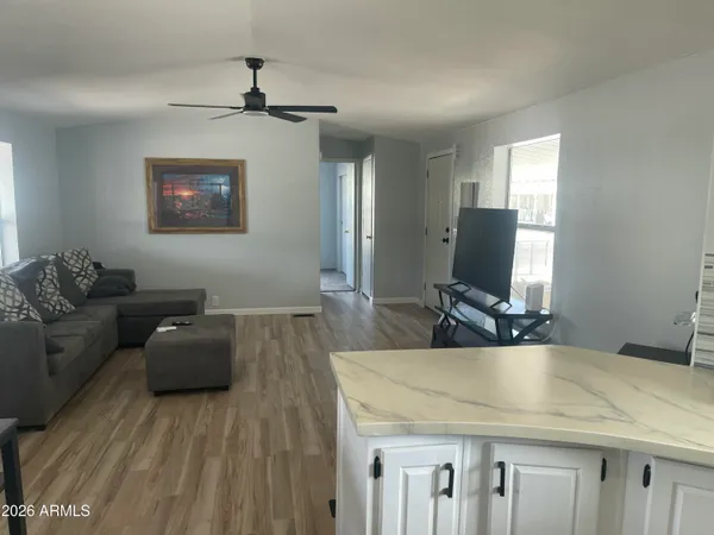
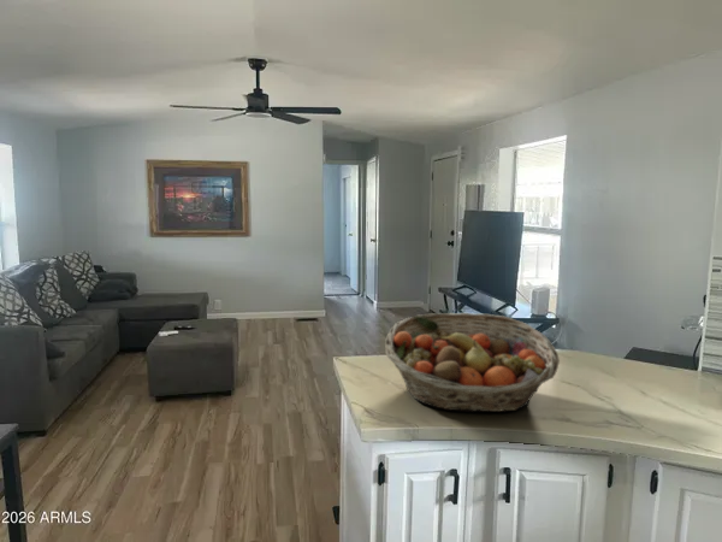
+ fruit basket (468, 359)
